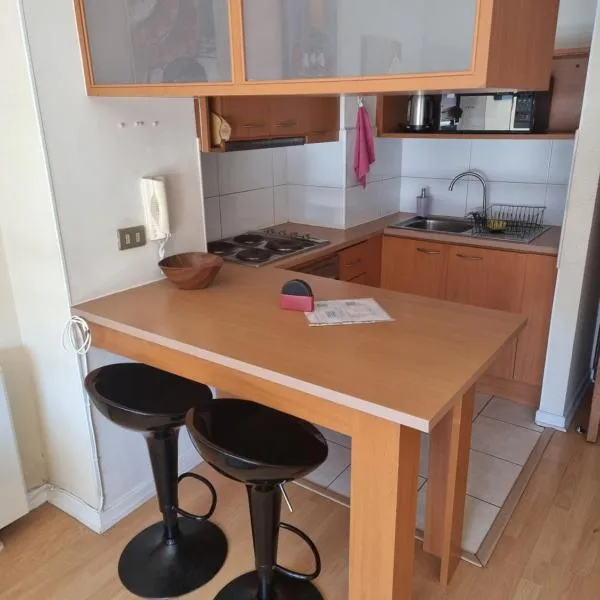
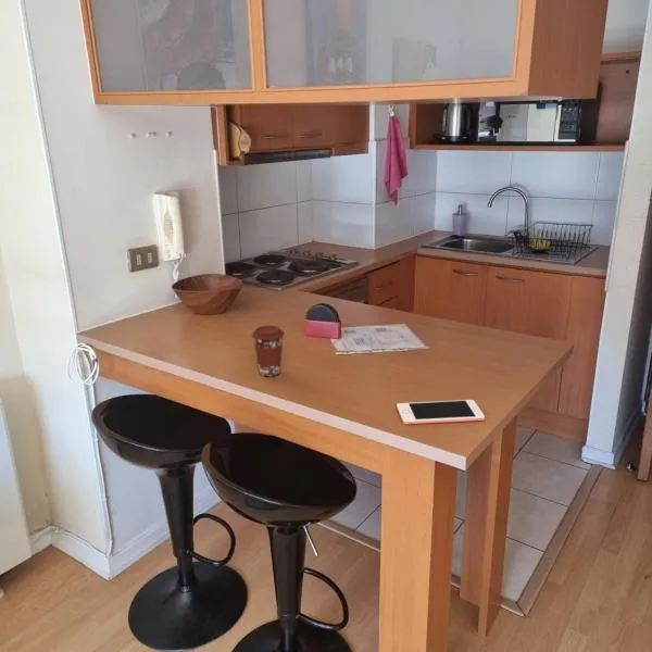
+ cell phone (439, 411)
+ coffee cup (268, 351)
